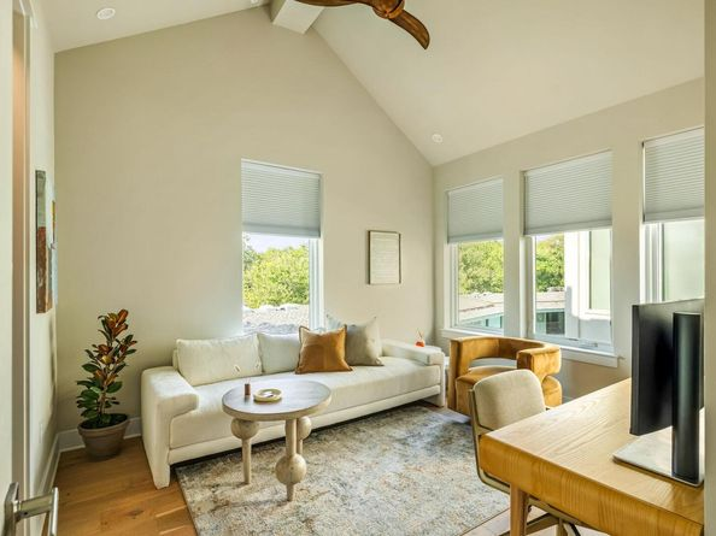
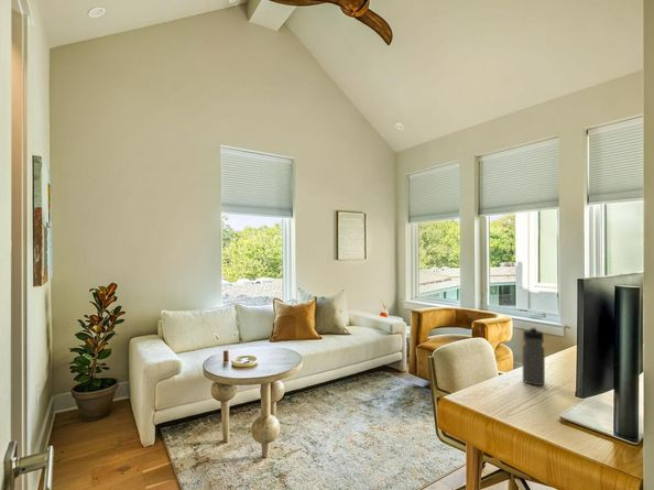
+ water bottle (533, 355)
